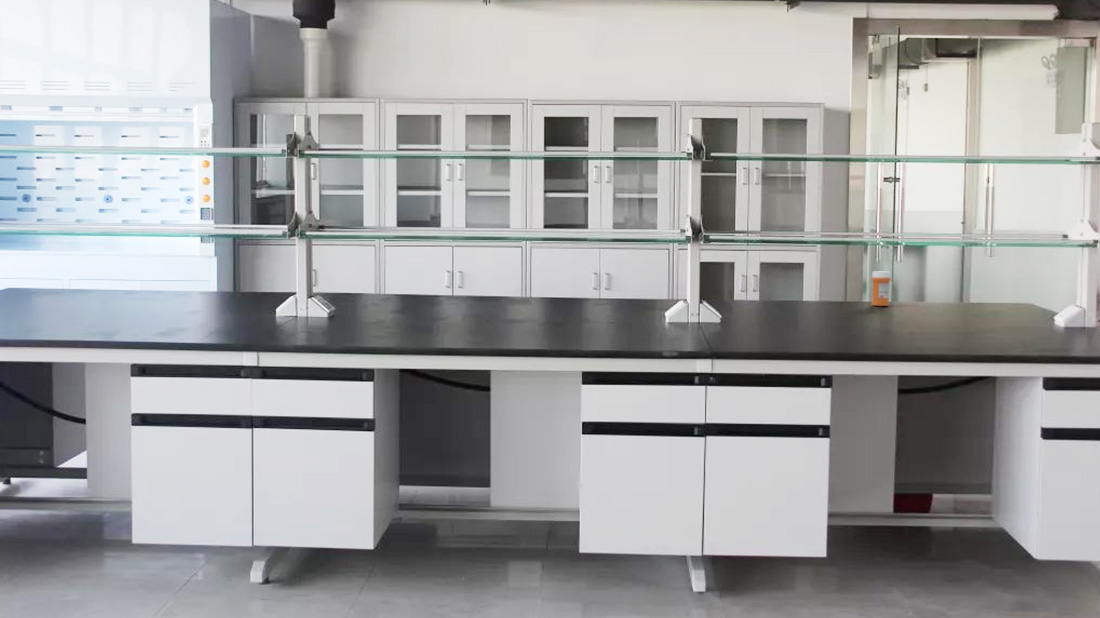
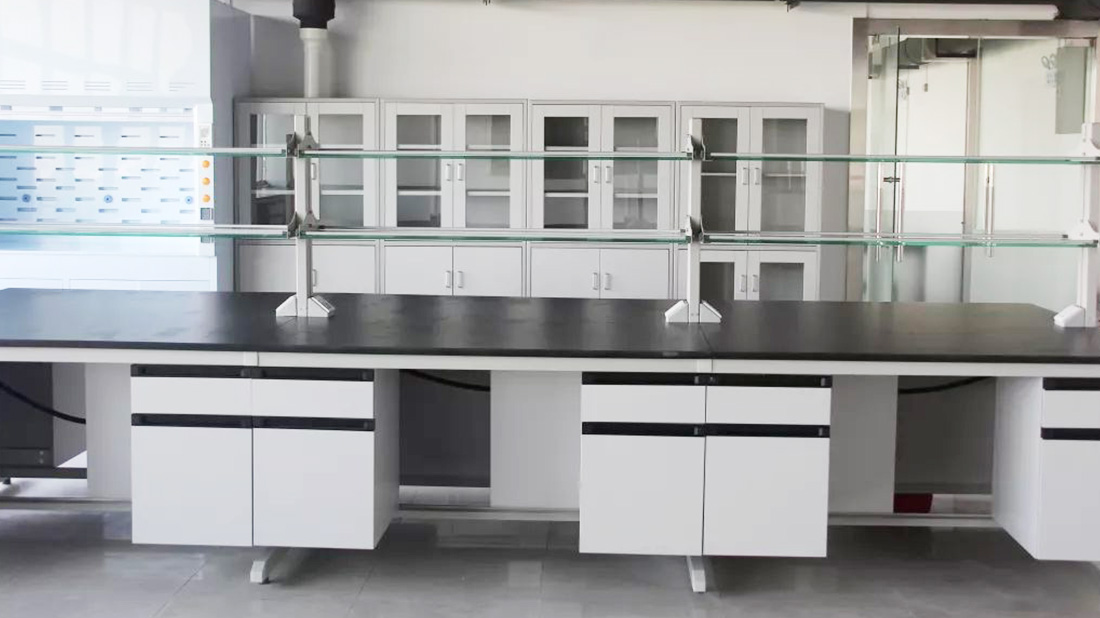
- medicine bottle (880, 288)
